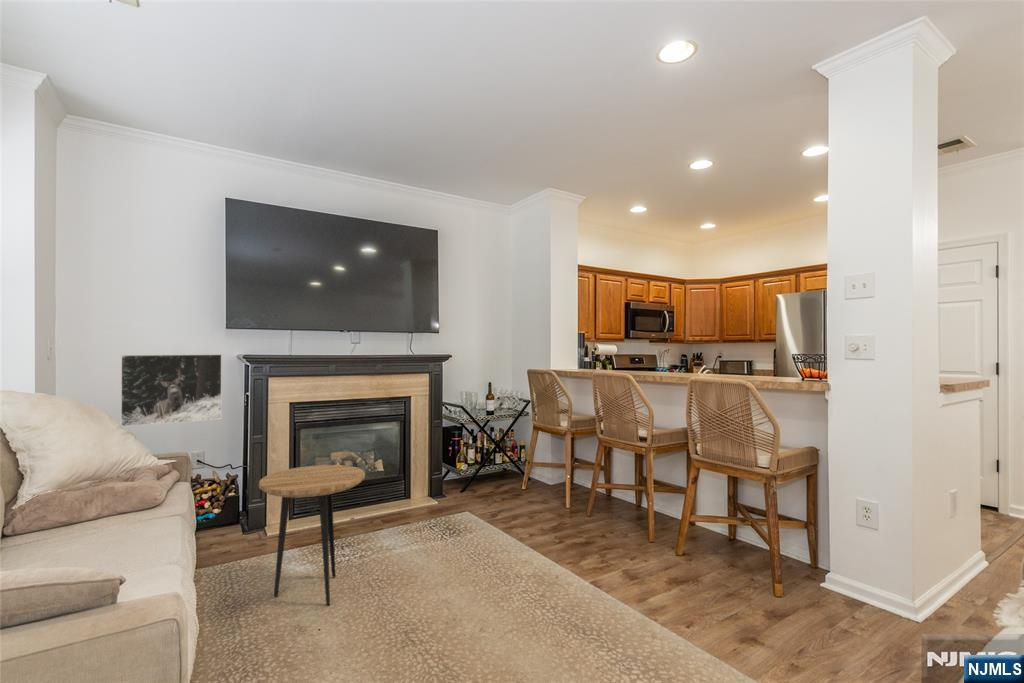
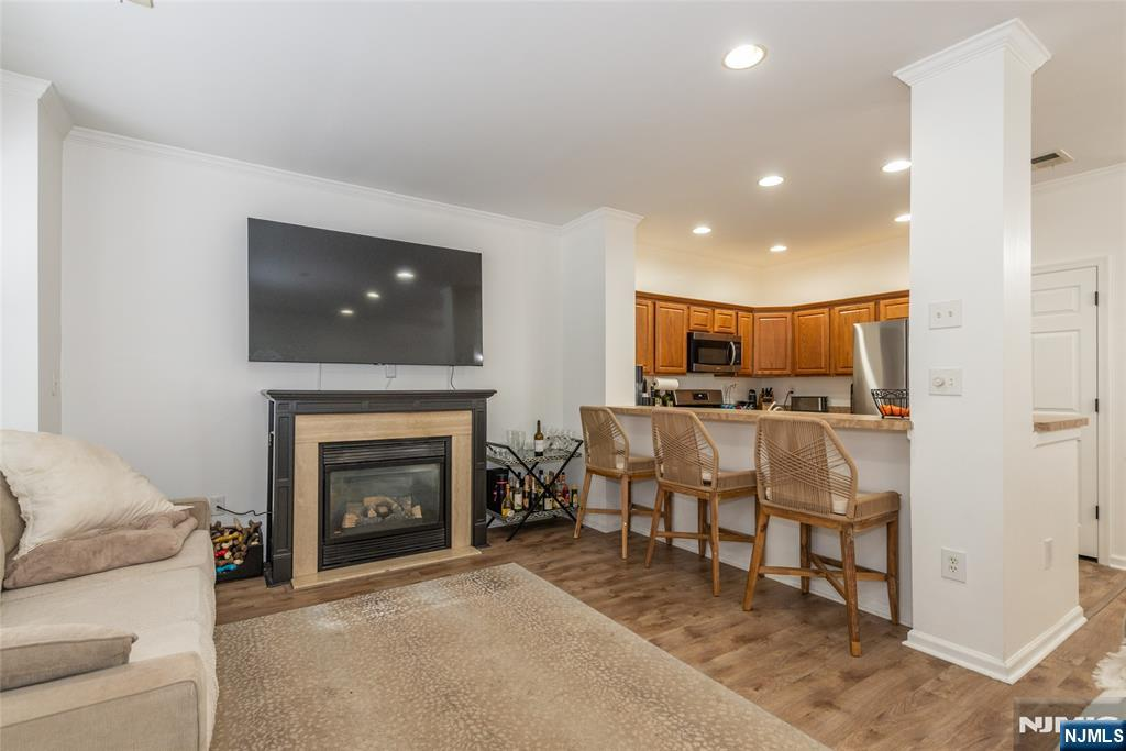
- side table (321, 534)
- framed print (173, 388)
